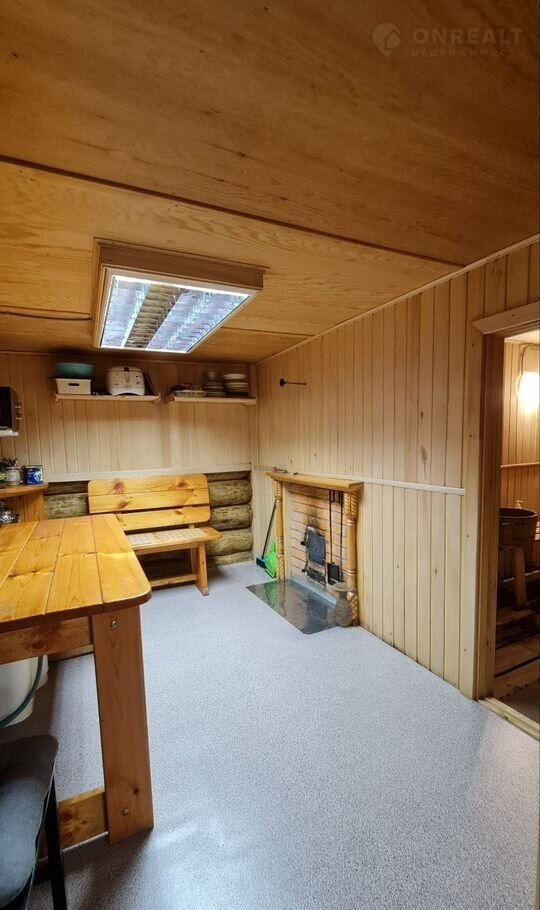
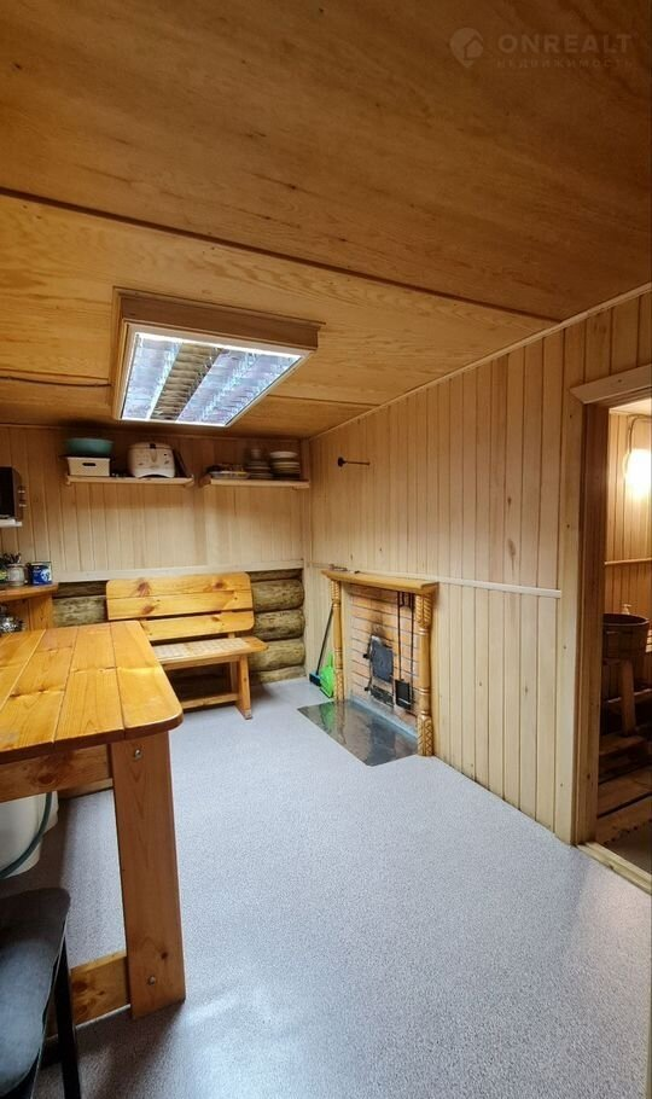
- ceramic jug (343, 605)
